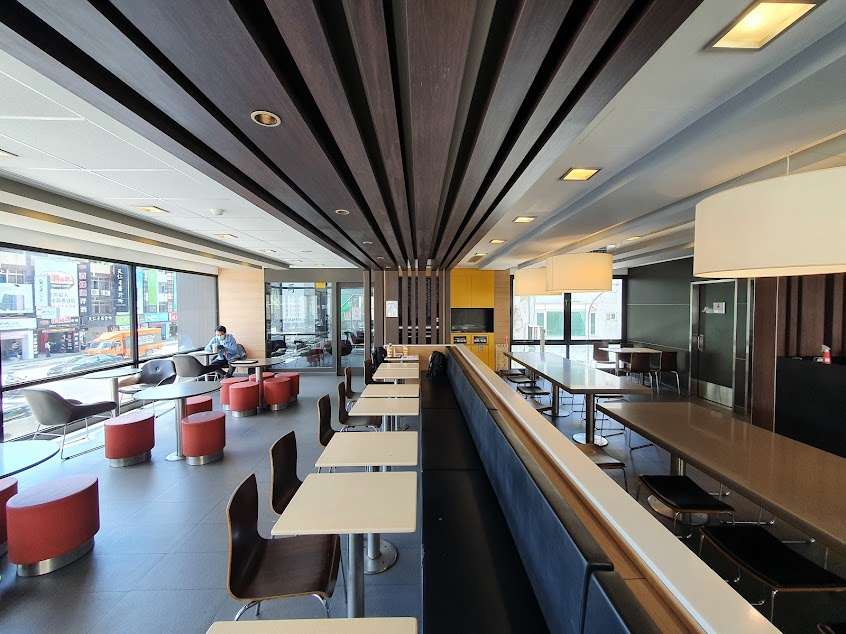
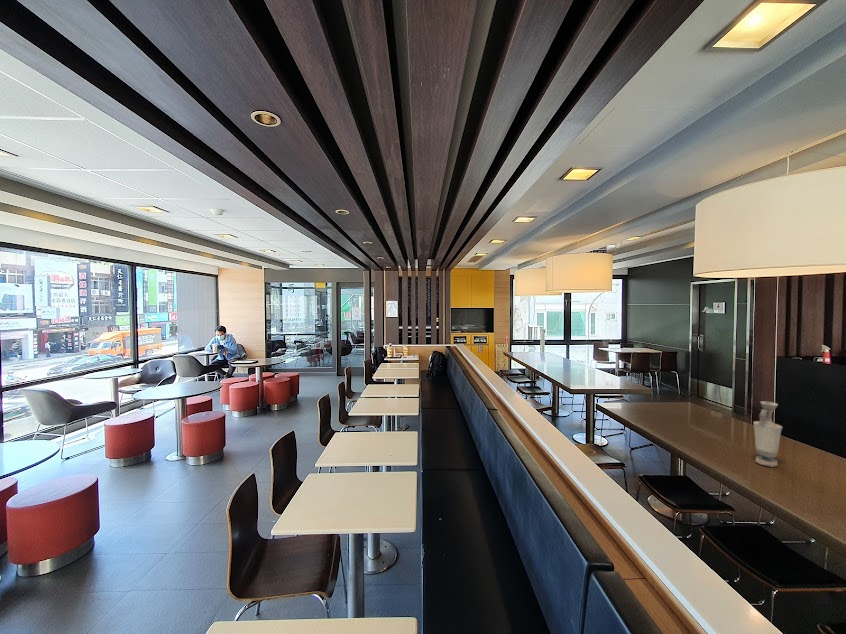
+ vase (767, 433)
